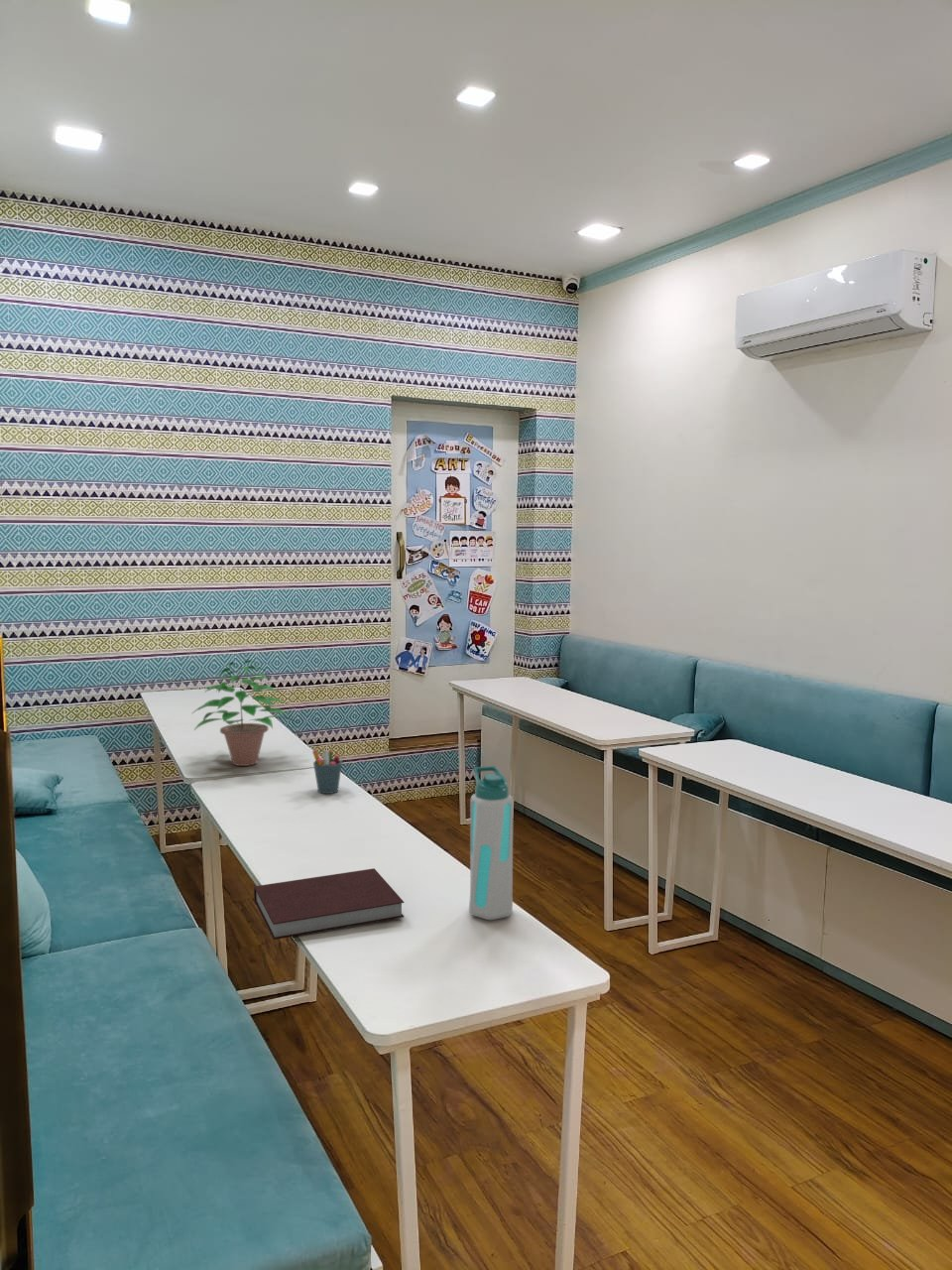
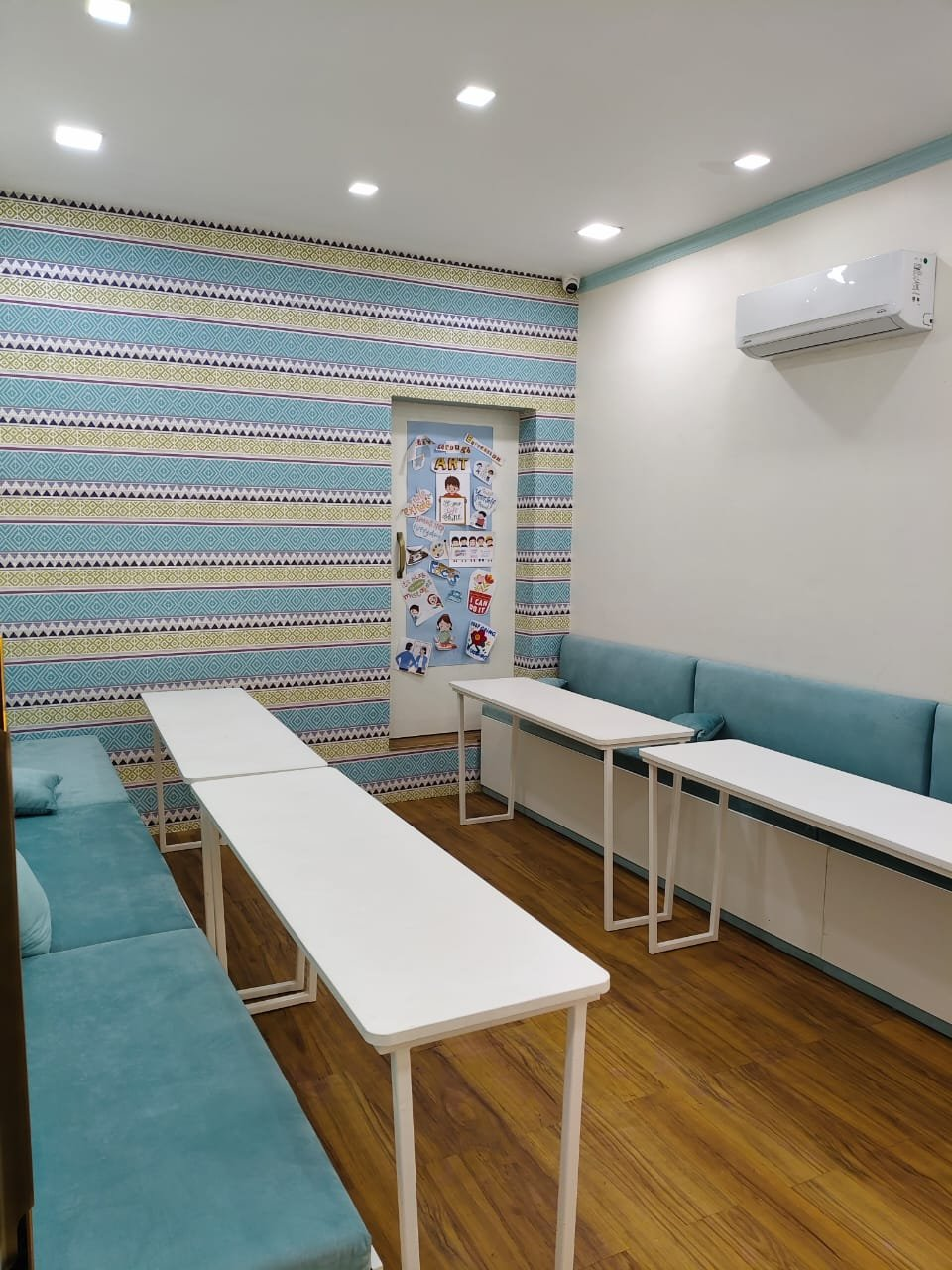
- pen holder (327, 769)
- water bottle (490, 842)
- potted plant (245, 710)
- notebook (327, 901)
